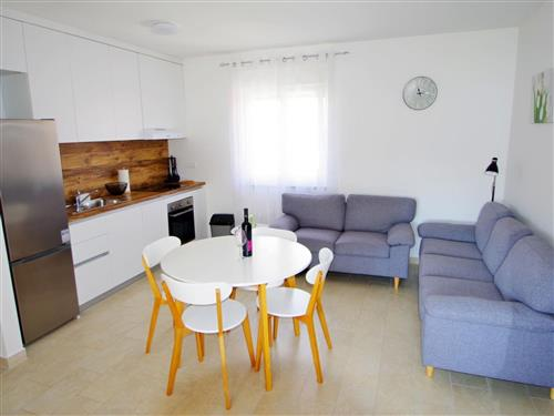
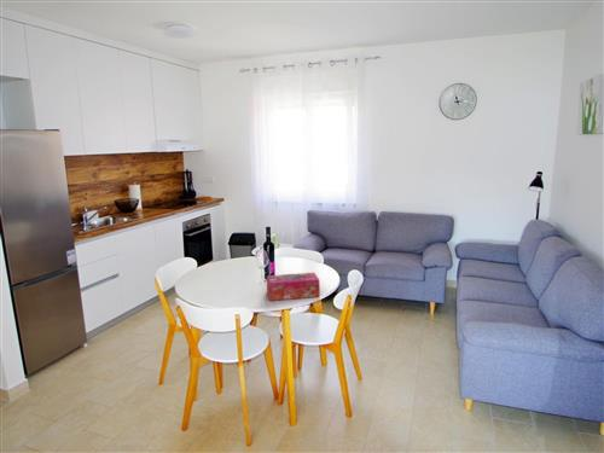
+ tissue box (292, 285)
